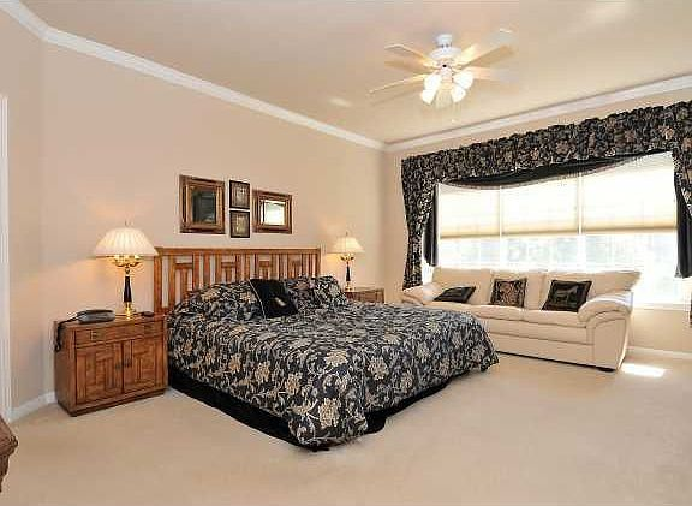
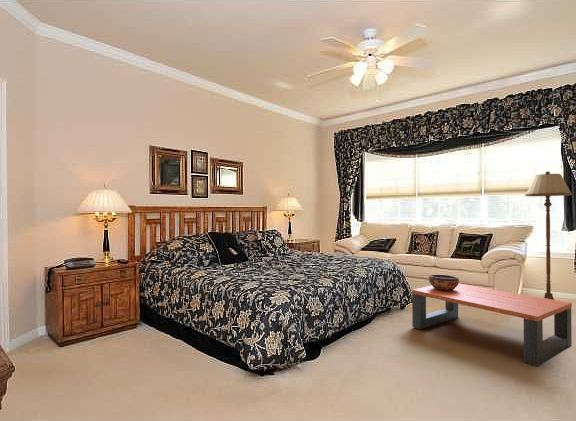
+ decorative bowl (443, 282)
+ floor lamp (548, 238)
+ coffee table (485, 309)
